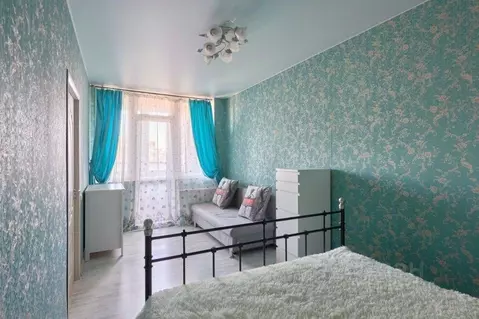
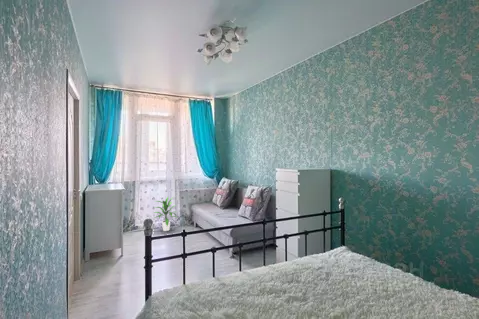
+ indoor plant (165, 213)
